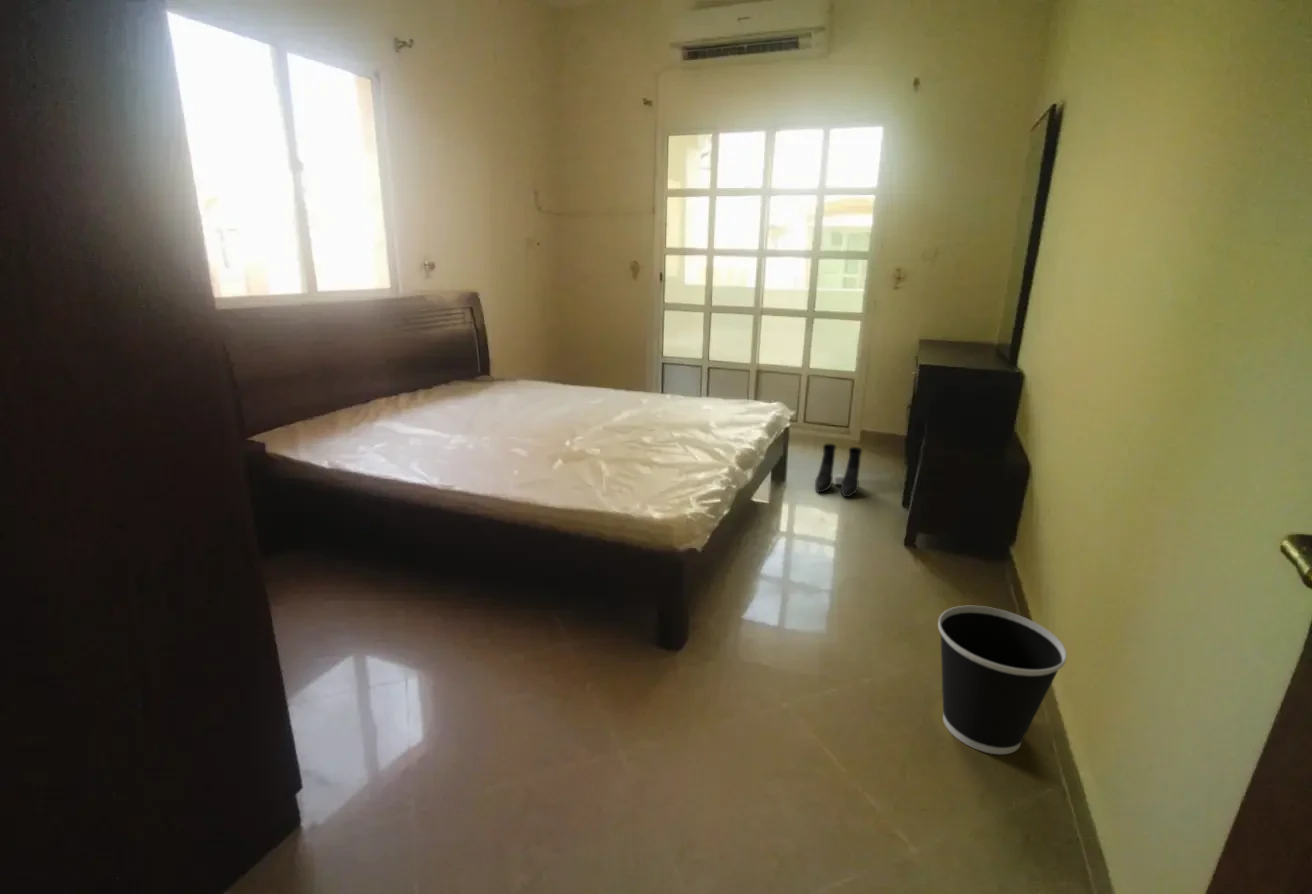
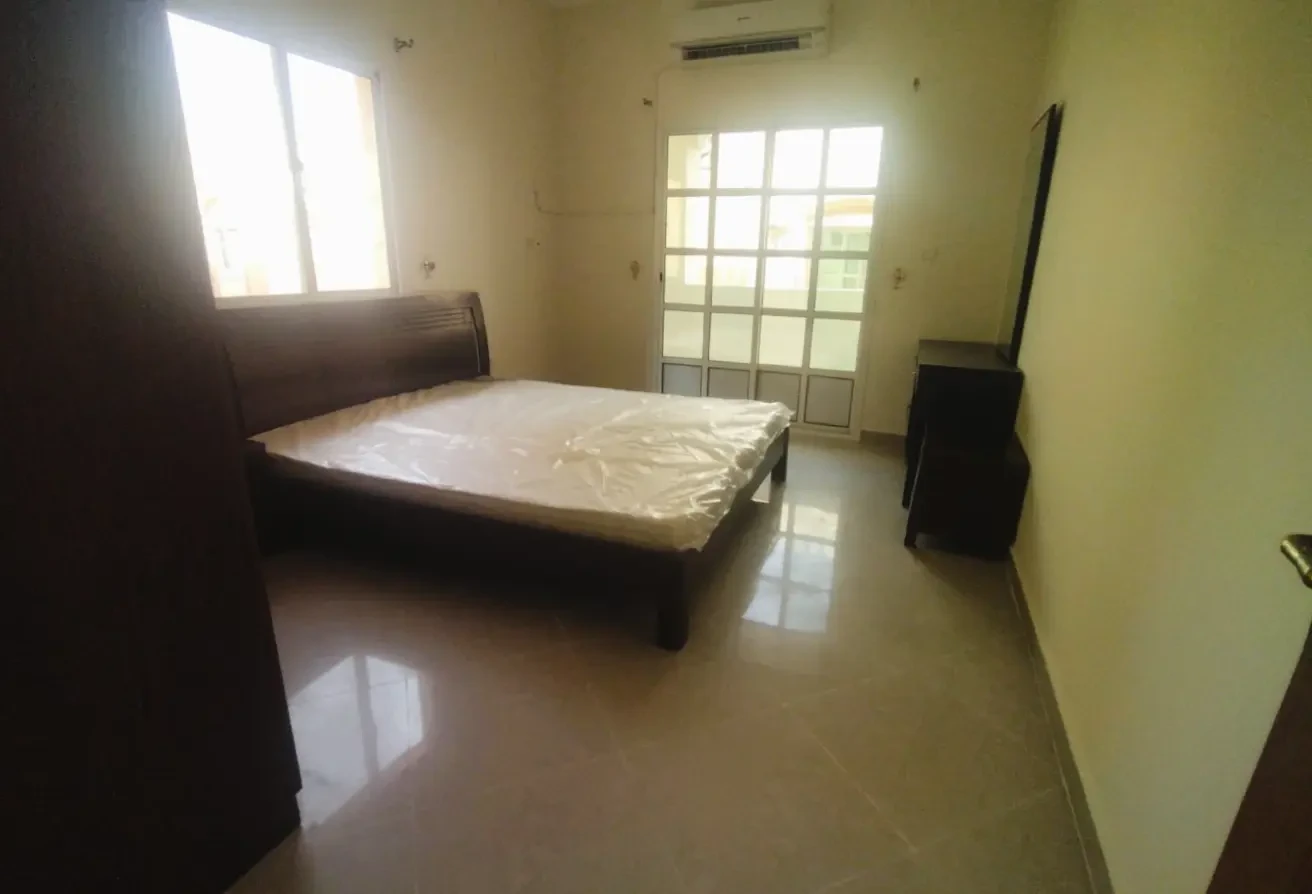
- wastebasket (990, 682)
- boots (833, 465)
